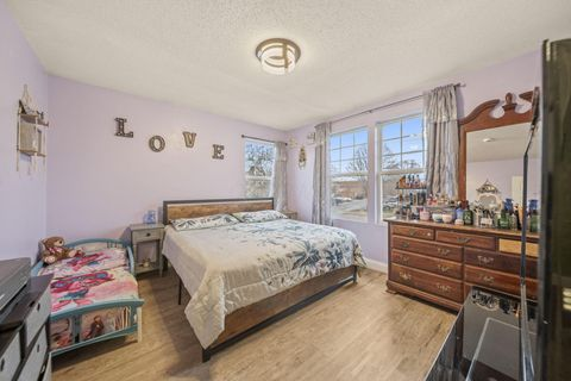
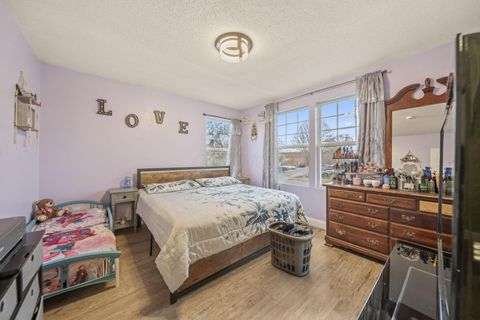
+ clothes hamper (289, 243)
